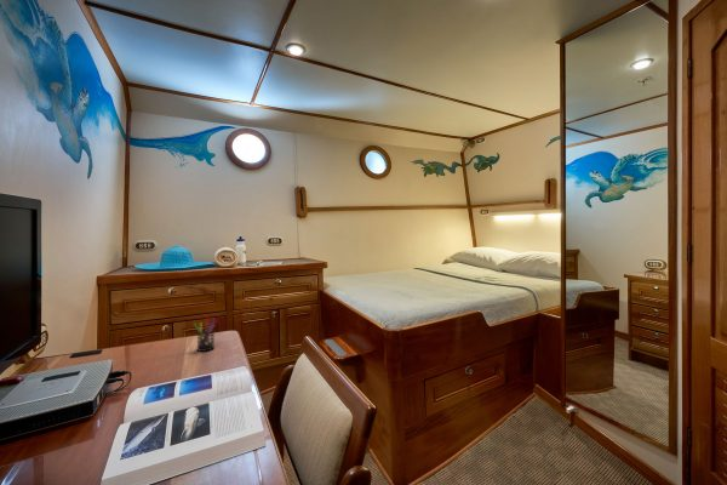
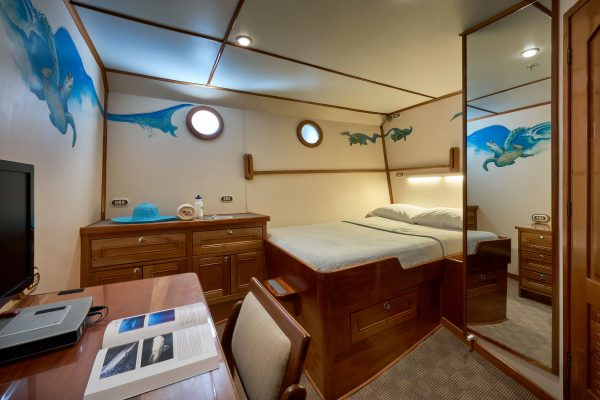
- pen holder (204, 332)
